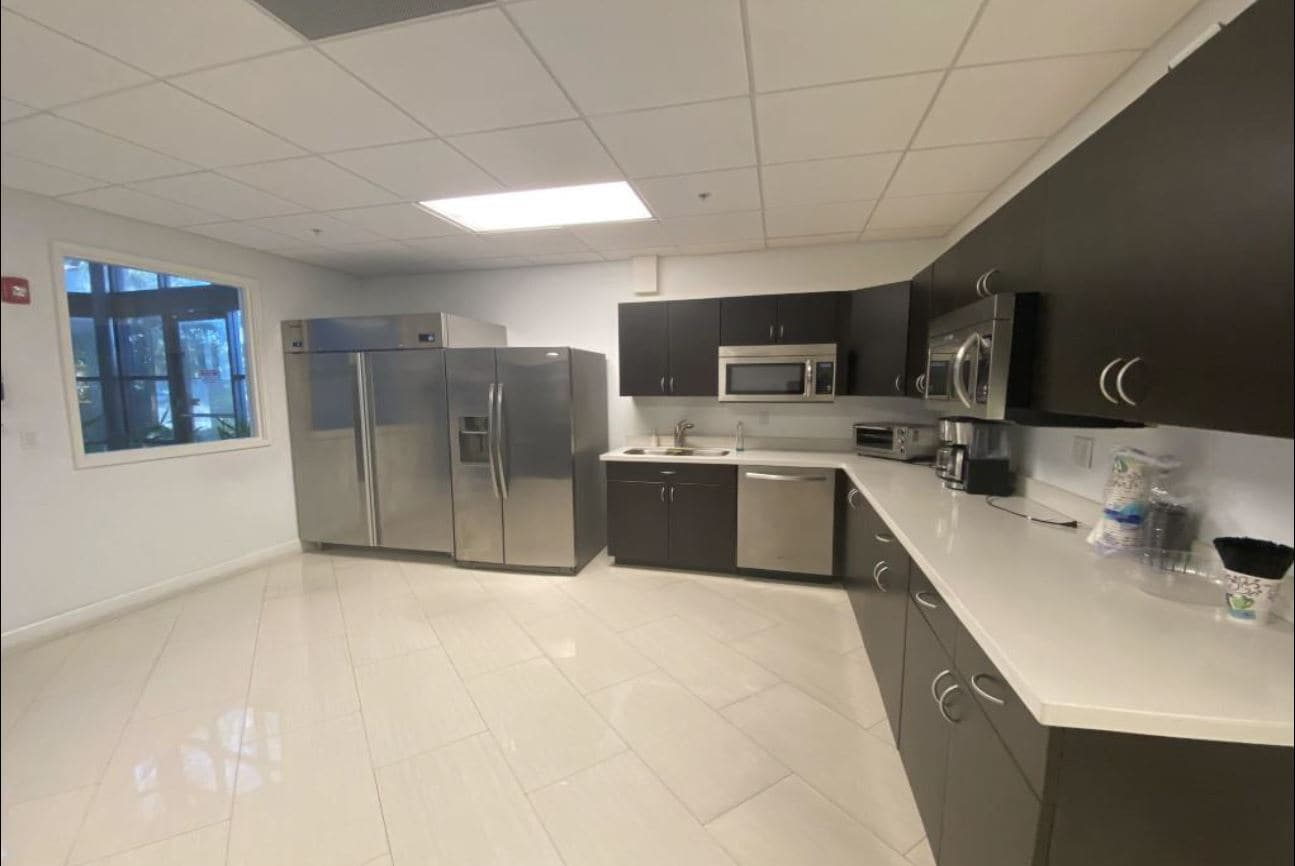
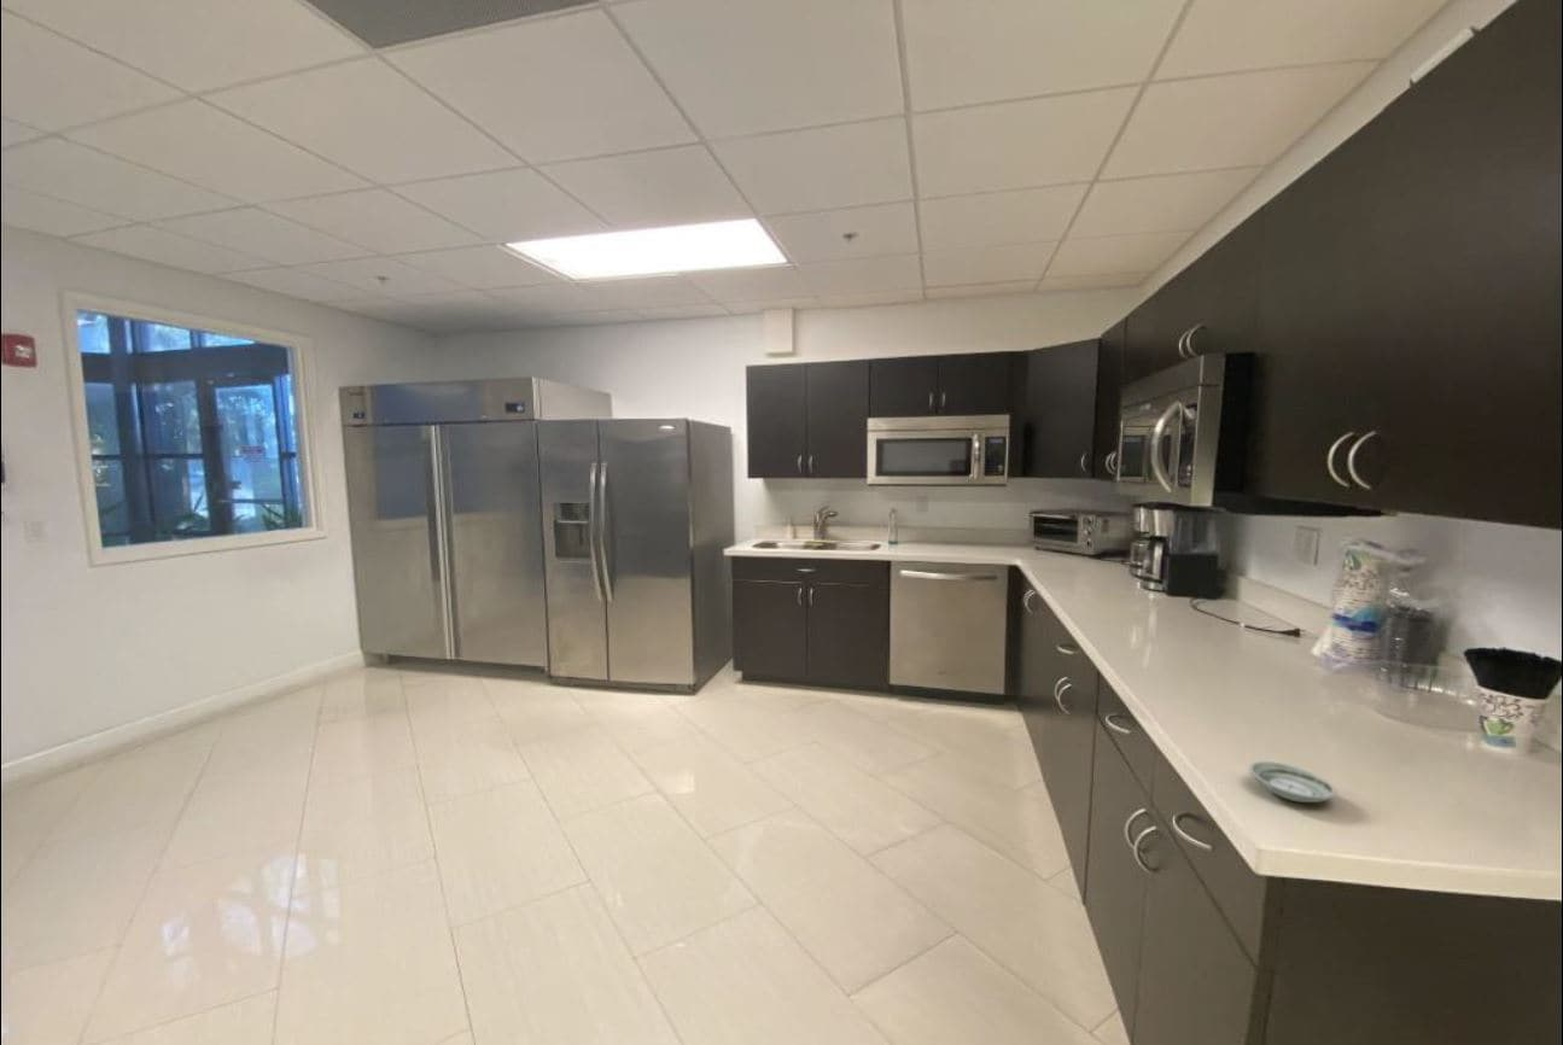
+ saucer (1290, 784)
